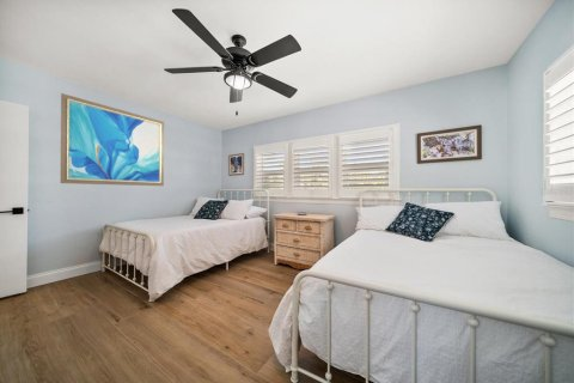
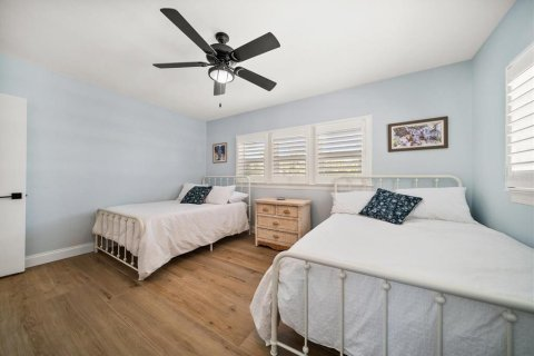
- wall art (121, 147)
